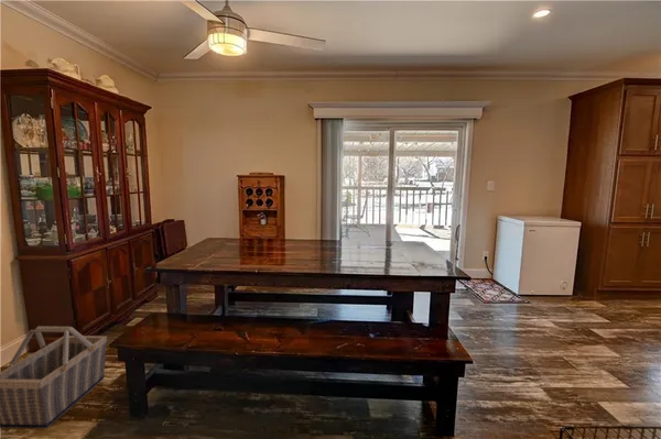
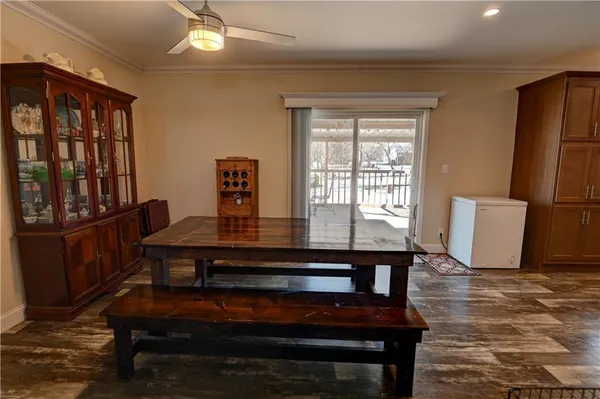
- basket (54, 364)
